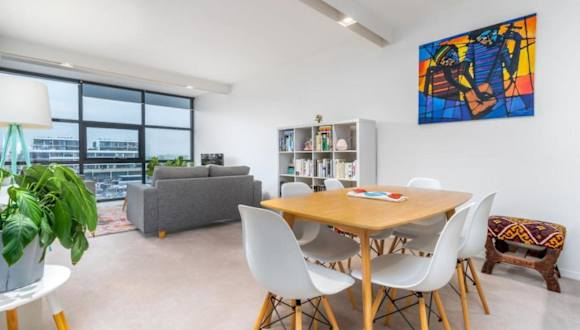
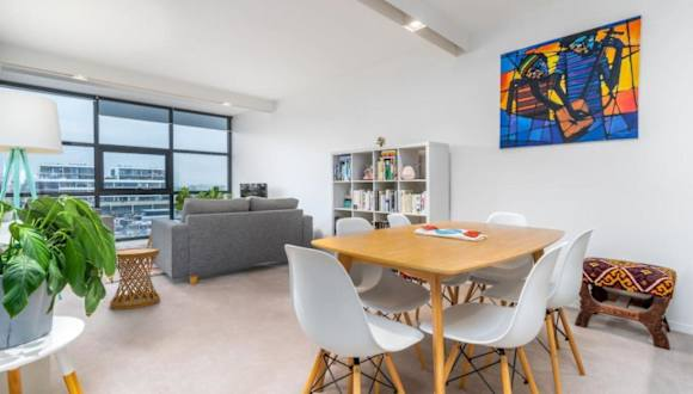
+ side table (135, 276)
